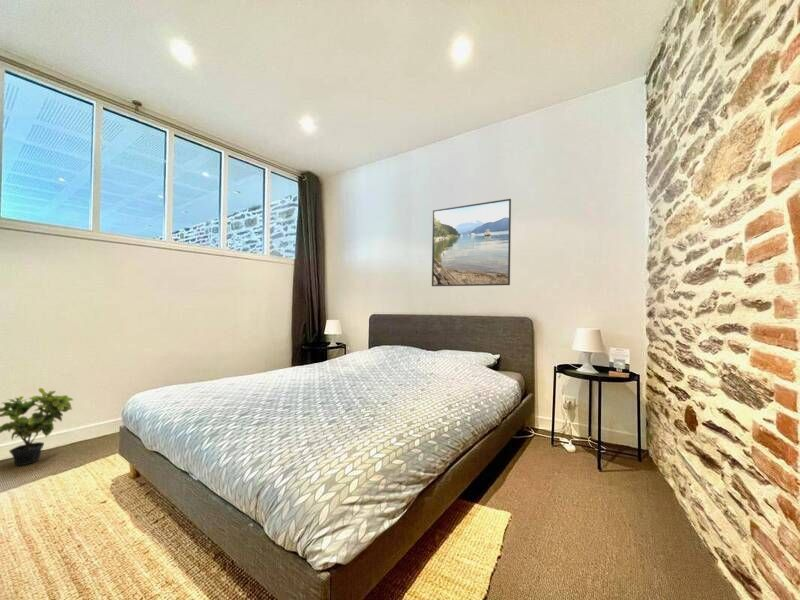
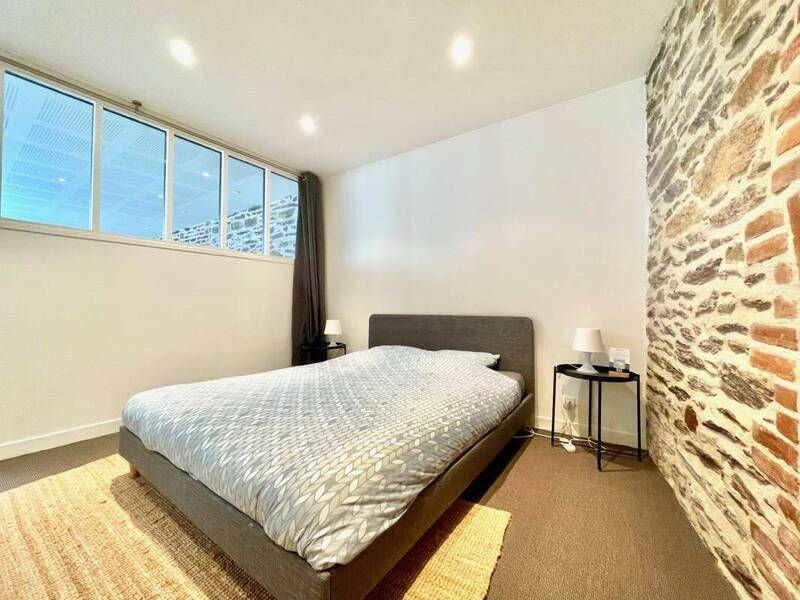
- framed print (468, 245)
- potted plant (34, 425)
